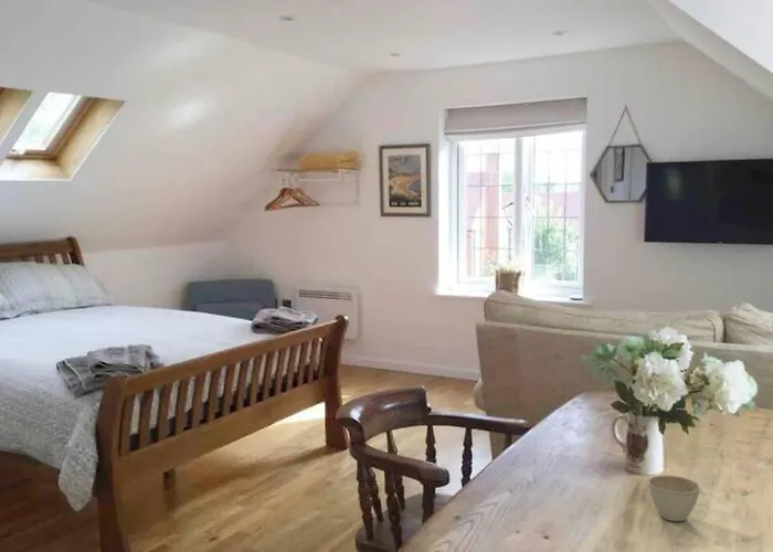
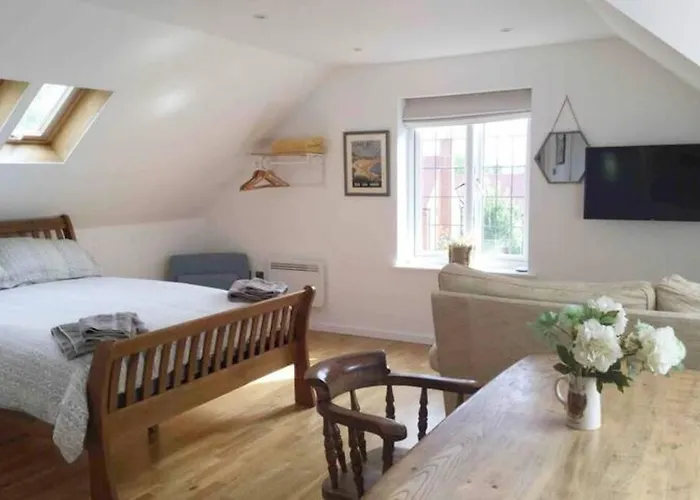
- flower pot (673, 499)
